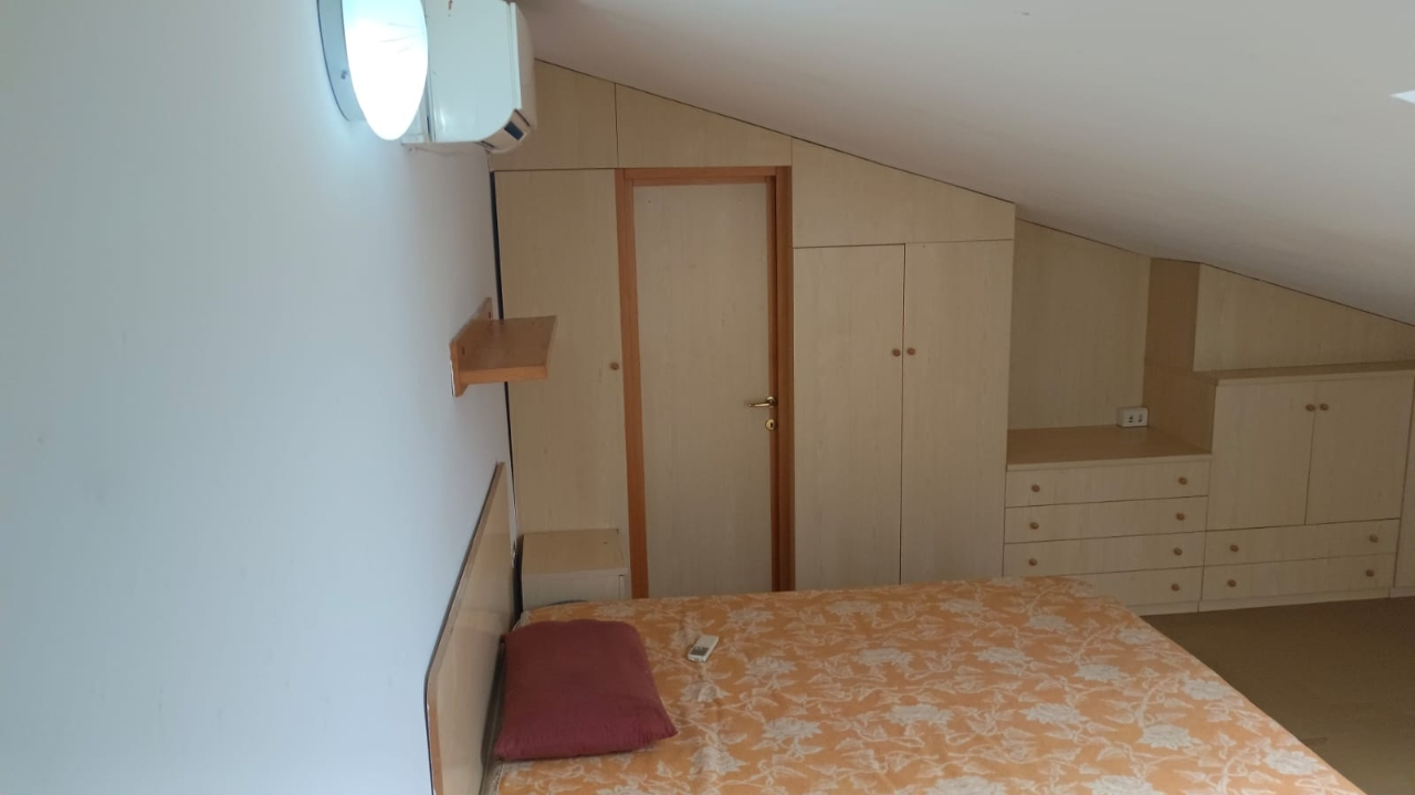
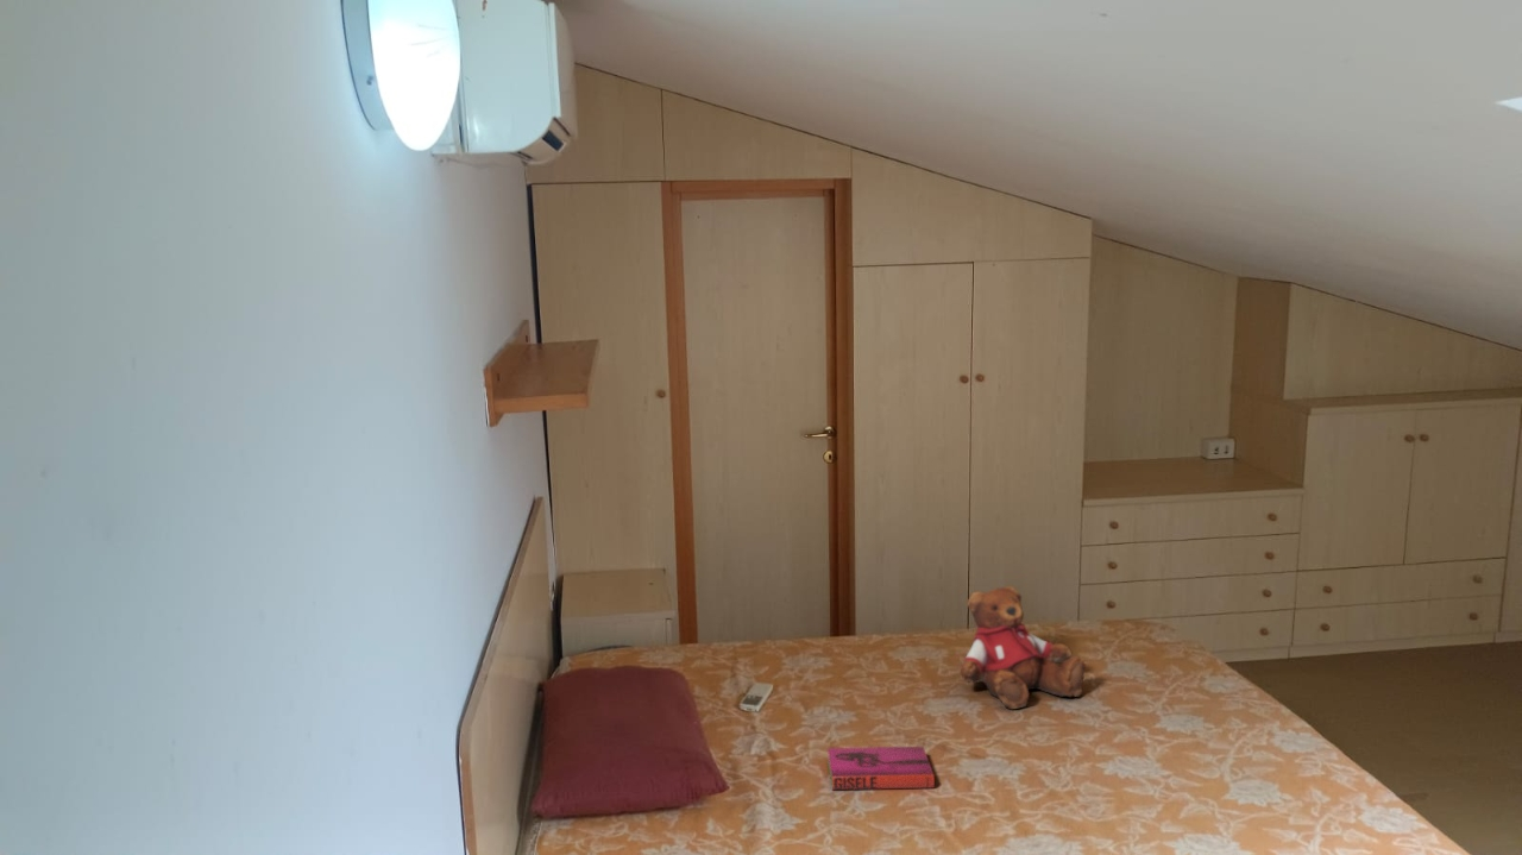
+ teddy bear (1019, 643)
+ hardback book (879, 767)
